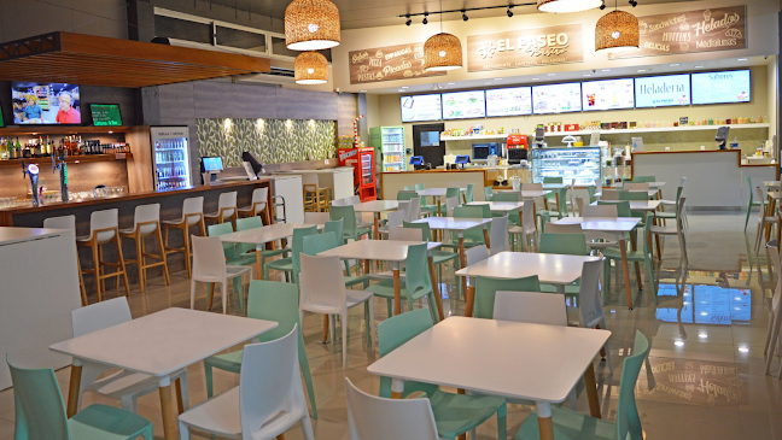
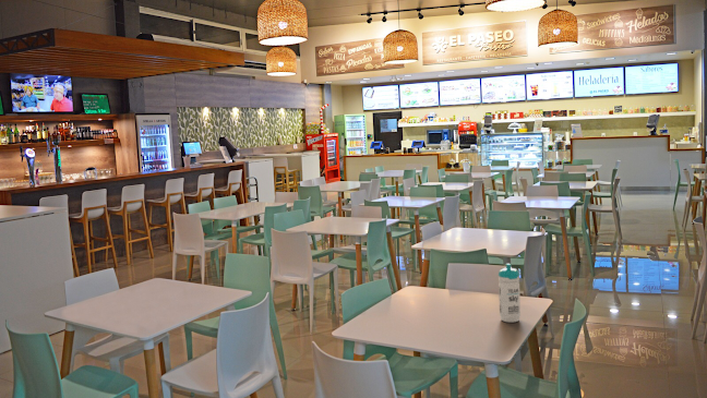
+ water bottle (508, 291)
